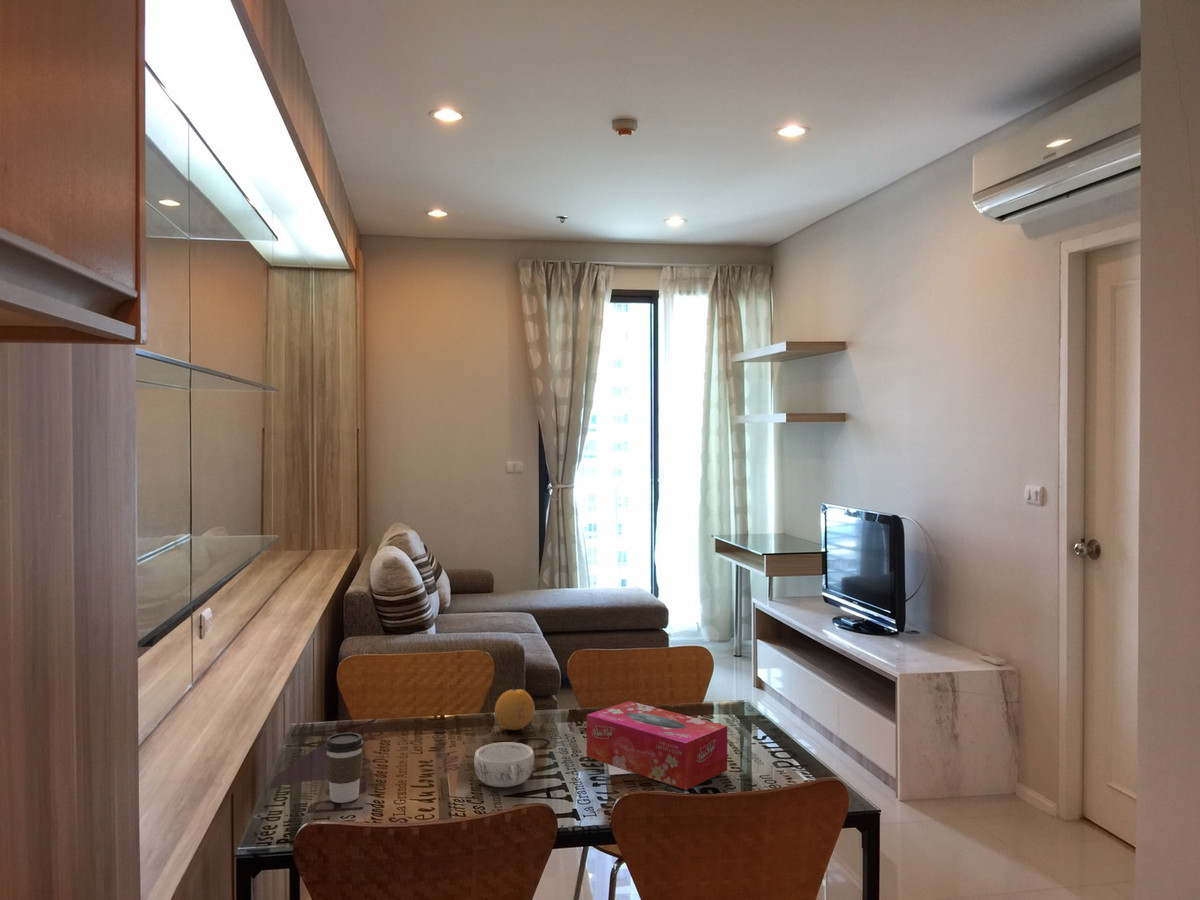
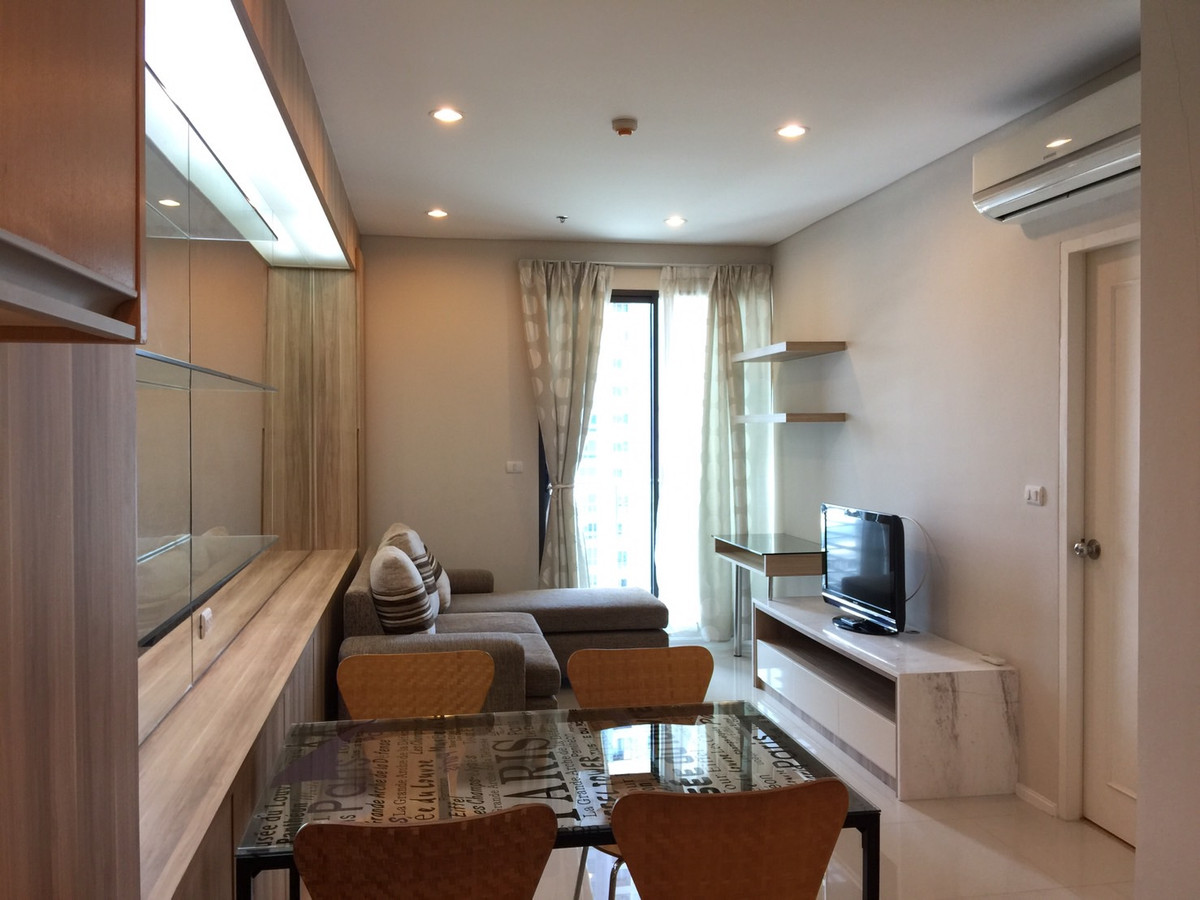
- fruit (514, 709)
- coffee cup (344, 767)
- tissue box (655, 742)
- decorative bowl (505, 768)
